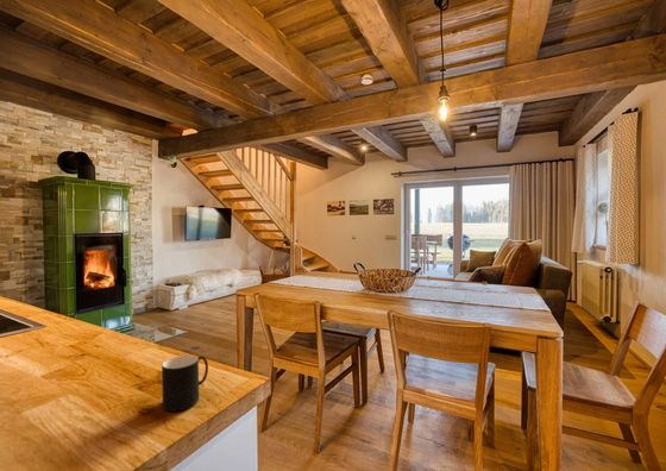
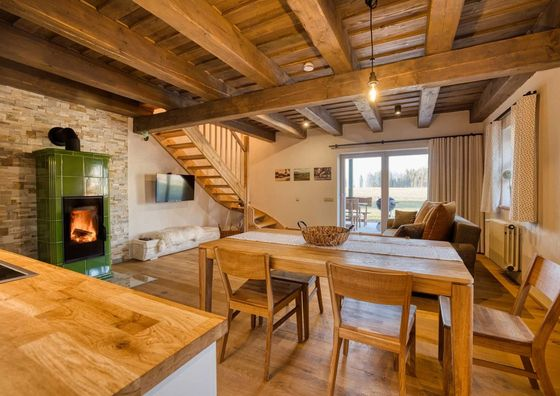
- cup (188, 378)
